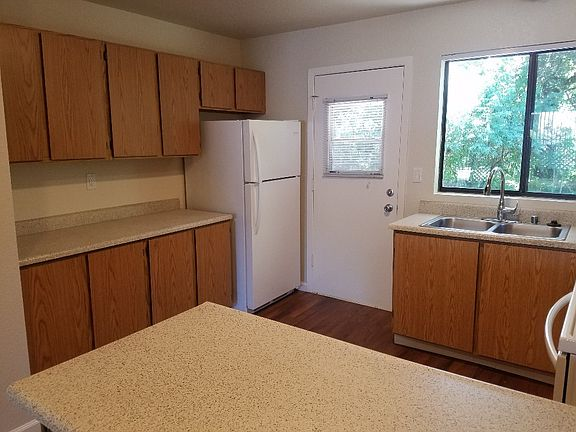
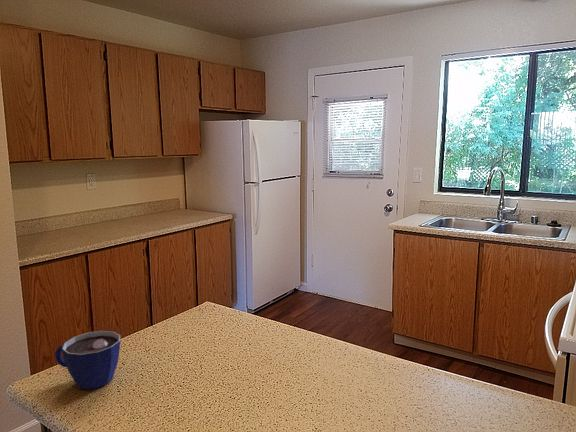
+ cup (85, 360)
